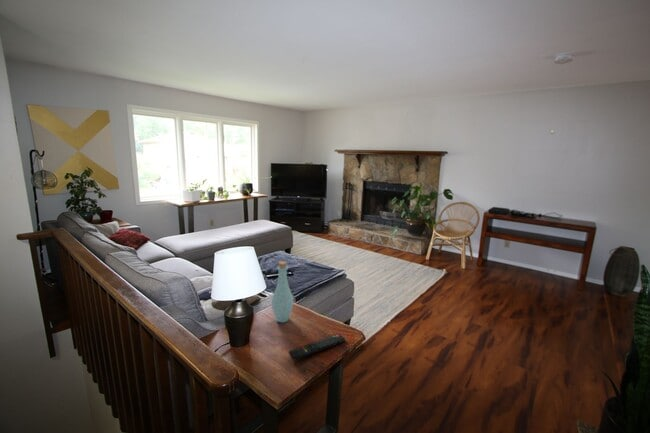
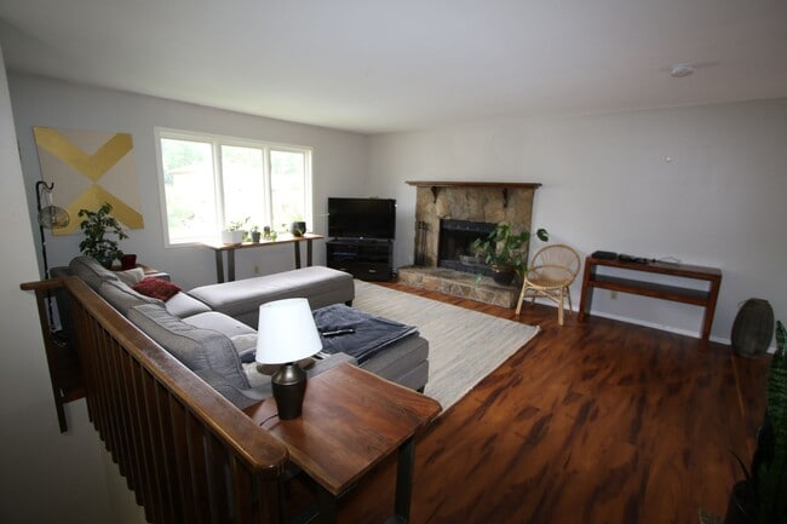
- remote control (318, 346)
- bottle (282, 291)
